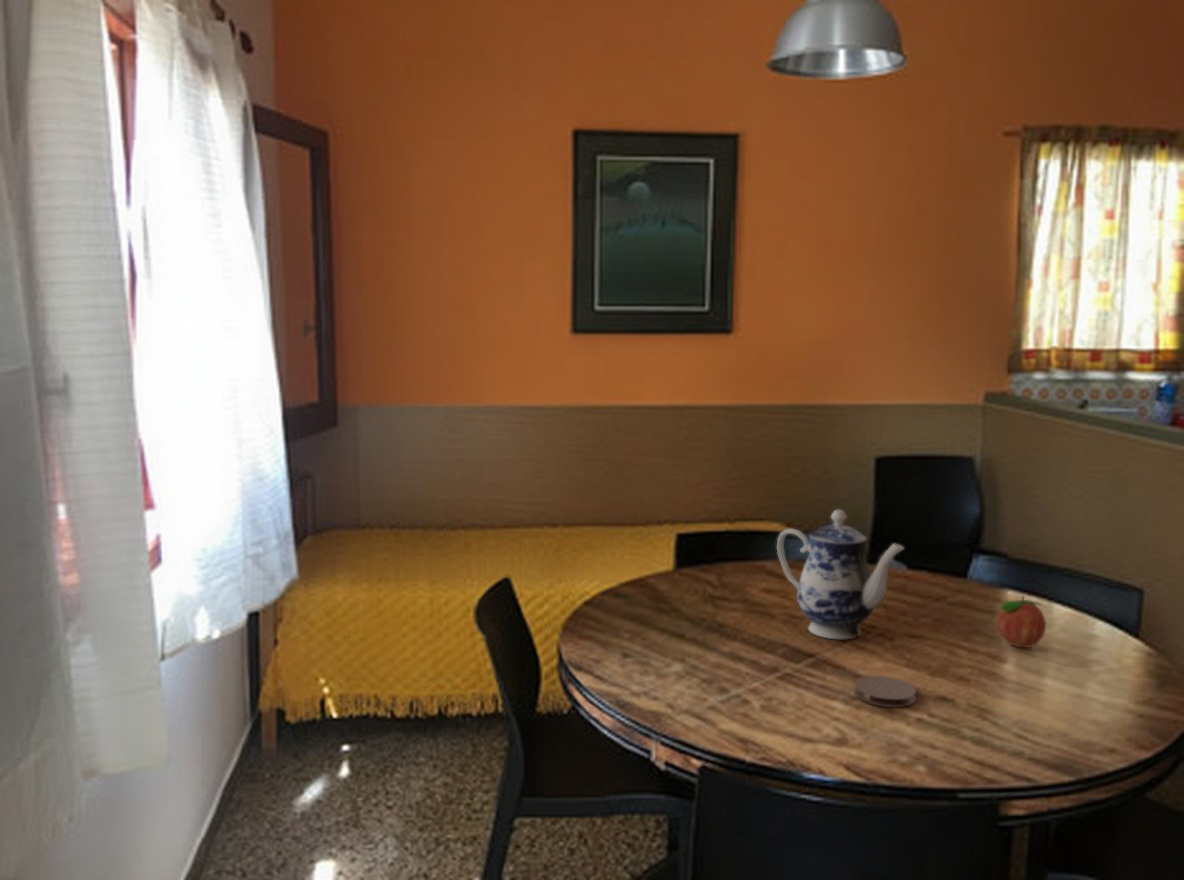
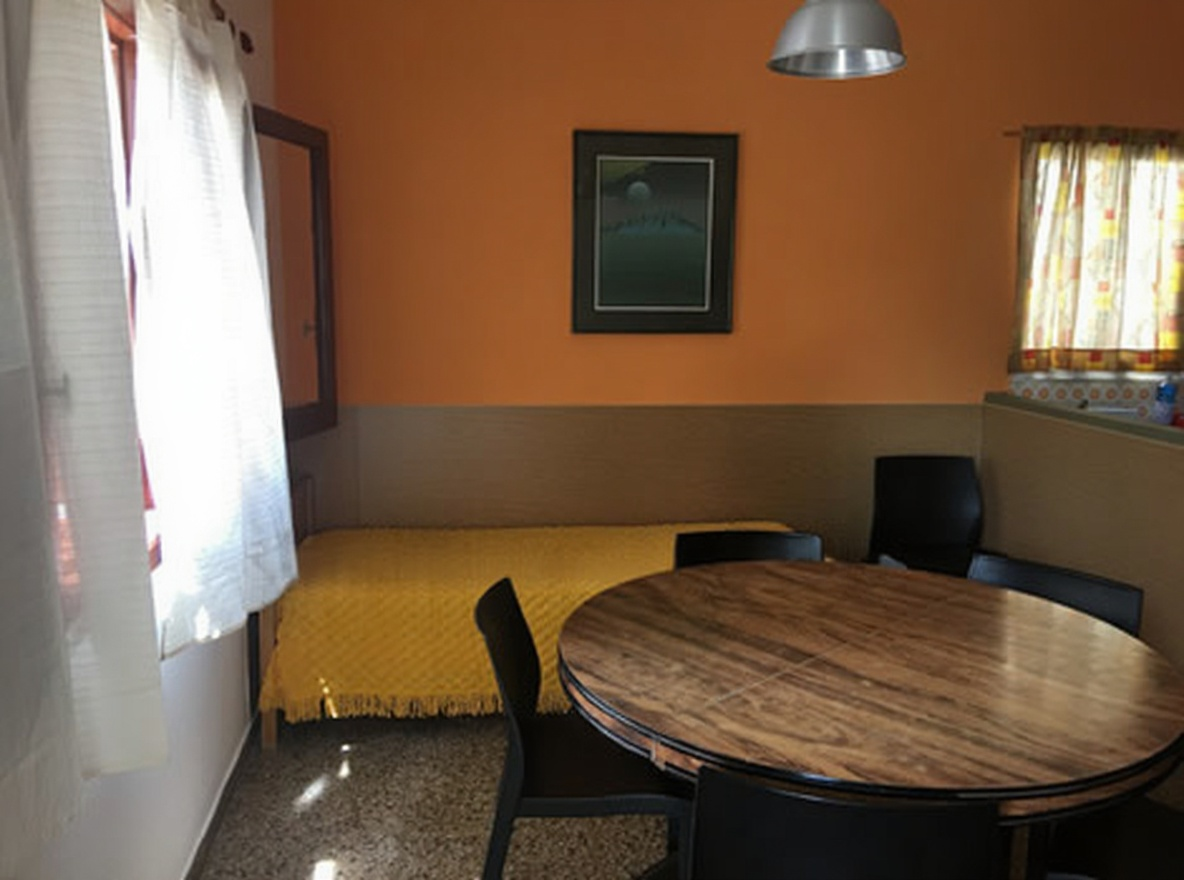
- fruit (1022, 620)
- coaster (884, 691)
- teapot (836, 571)
